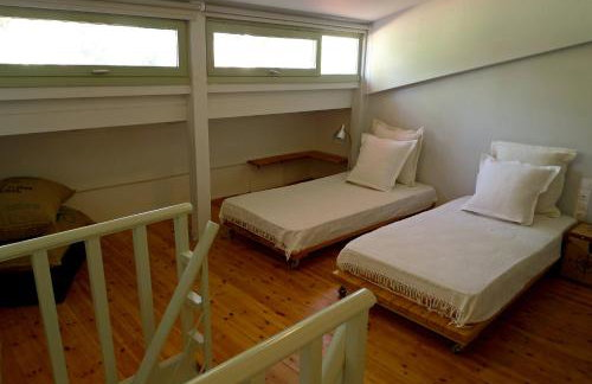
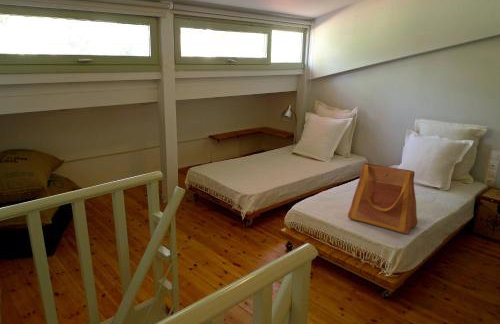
+ tote bag (384, 195)
